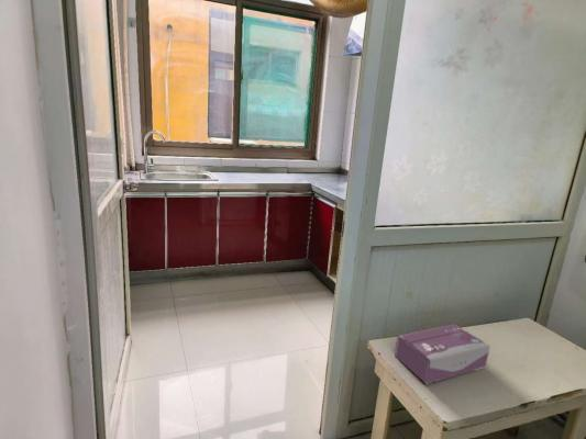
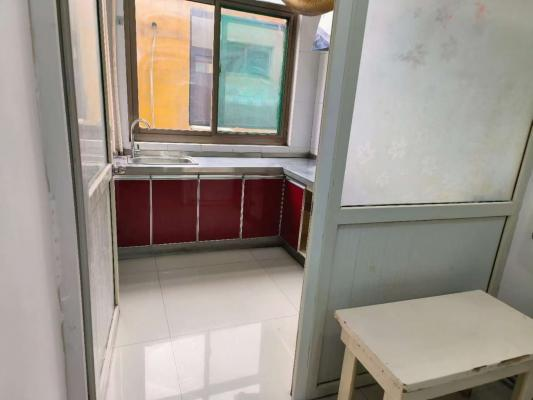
- tissue box (441, 350)
